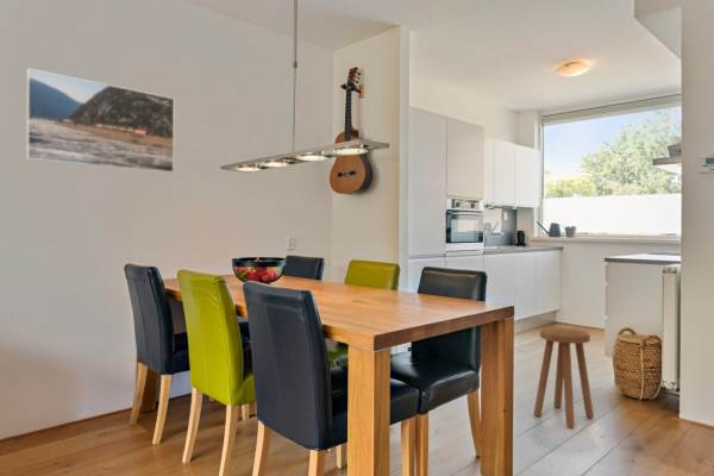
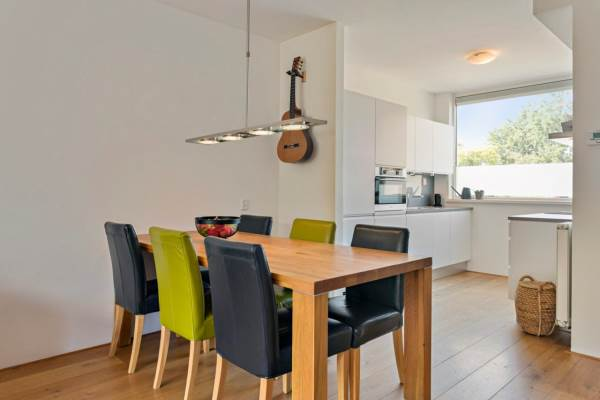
- stool (563, 374)
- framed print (107, 125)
